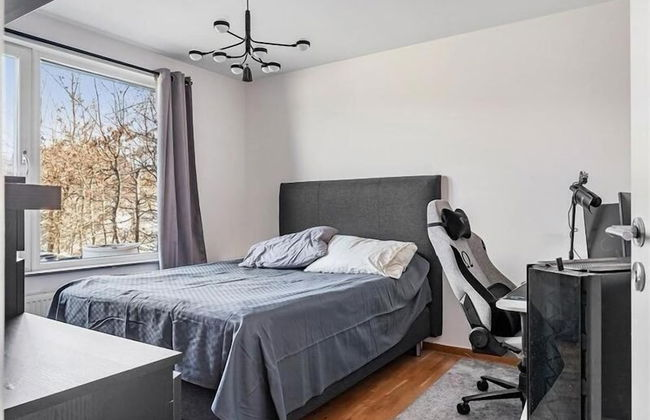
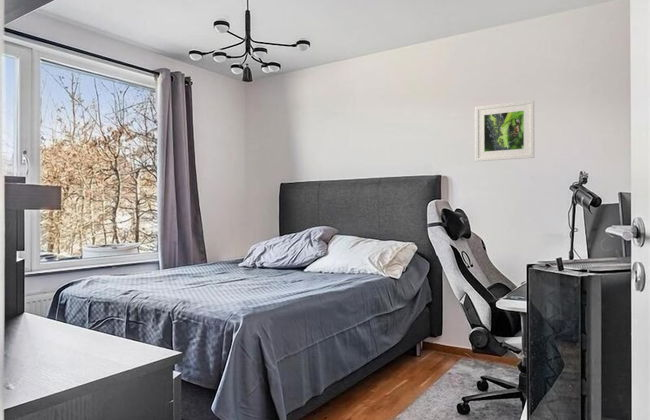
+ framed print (503, 131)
